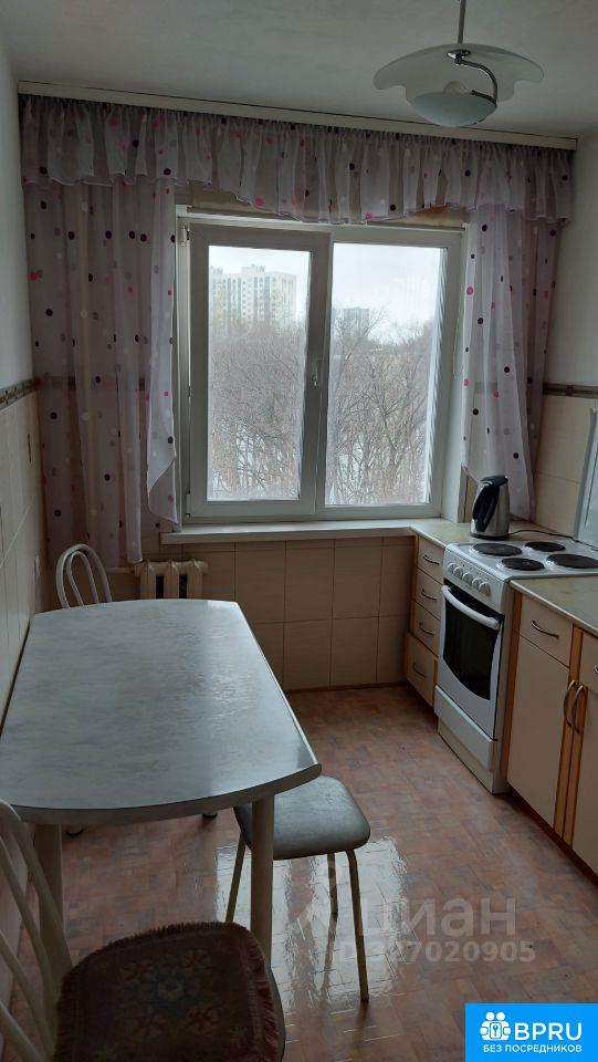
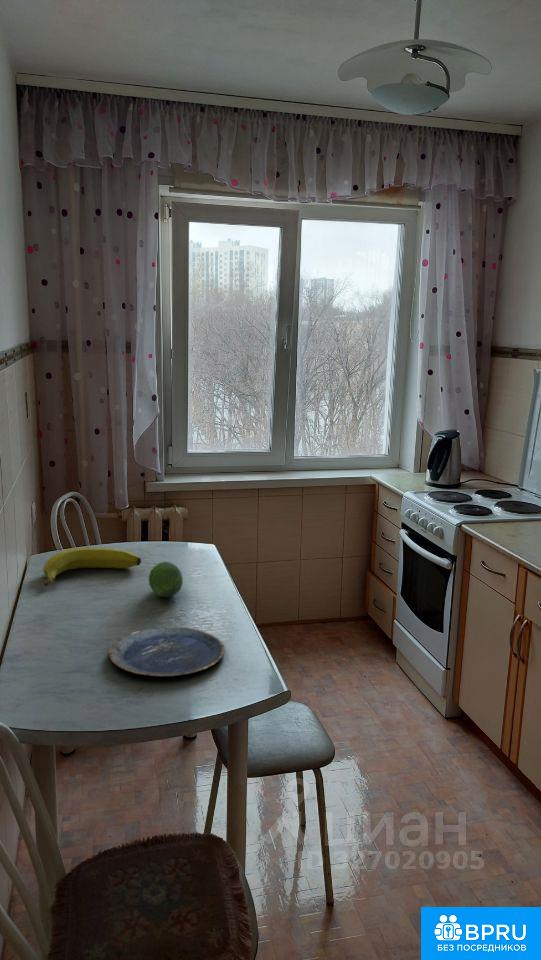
+ fruit (165, 577)
+ banana (92, 563)
+ plate (167, 651)
